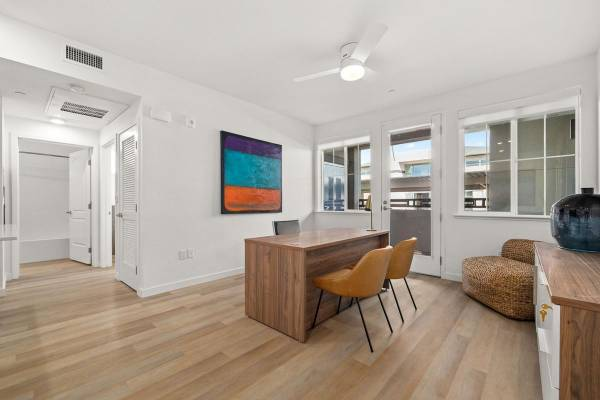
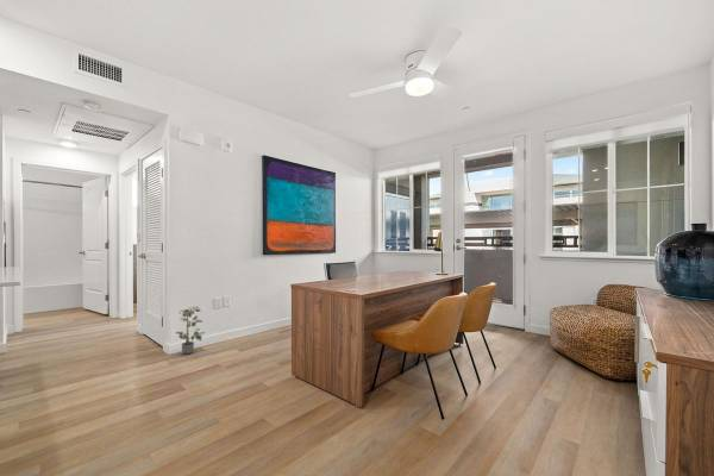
+ potted plant (192, 325)
